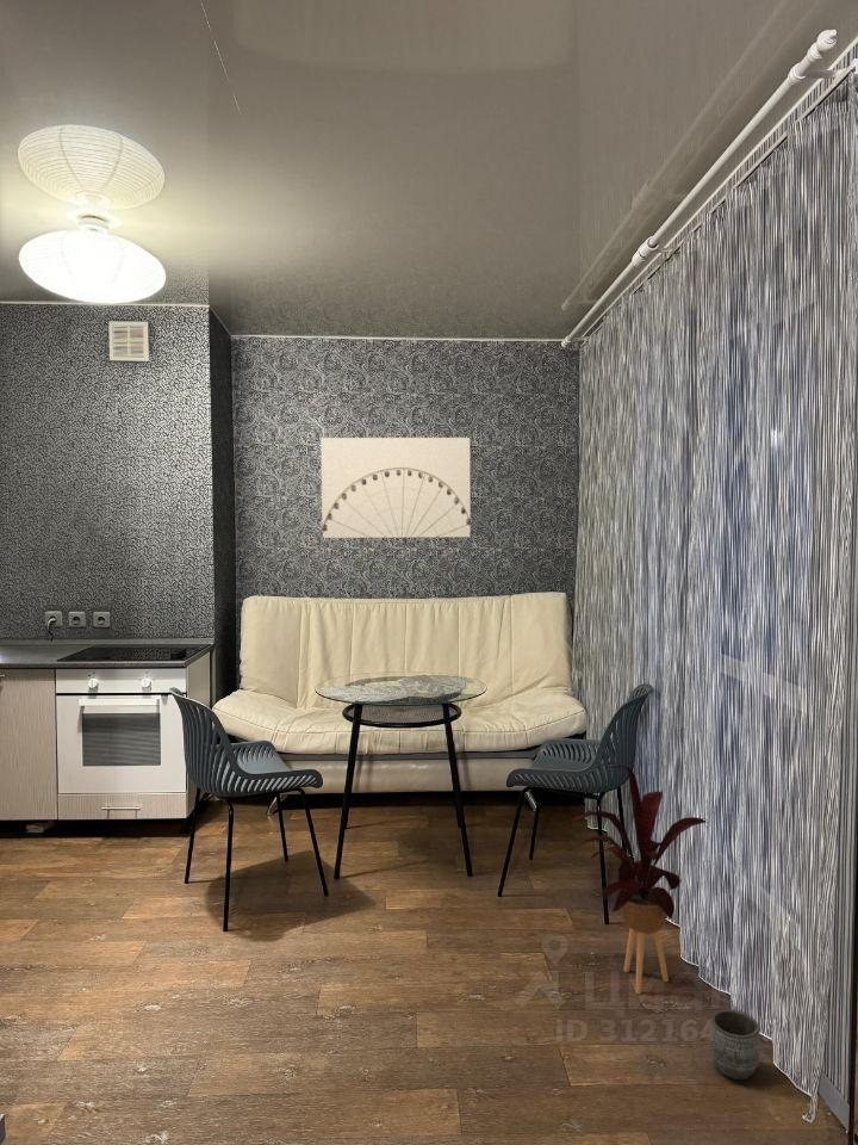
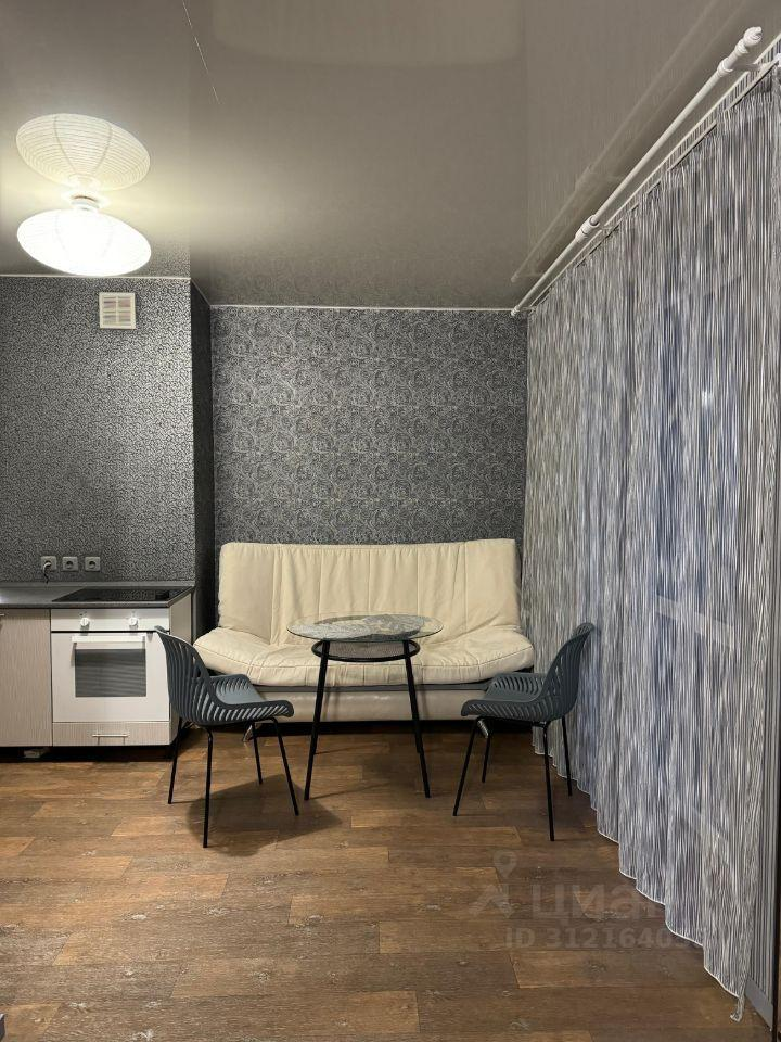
- house plant (633, 867)
- wall art (396, 488)
- planter (734, 1045)
